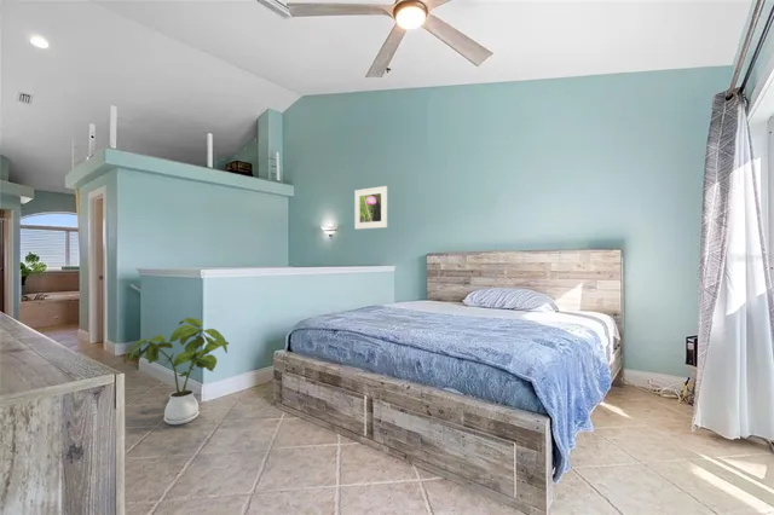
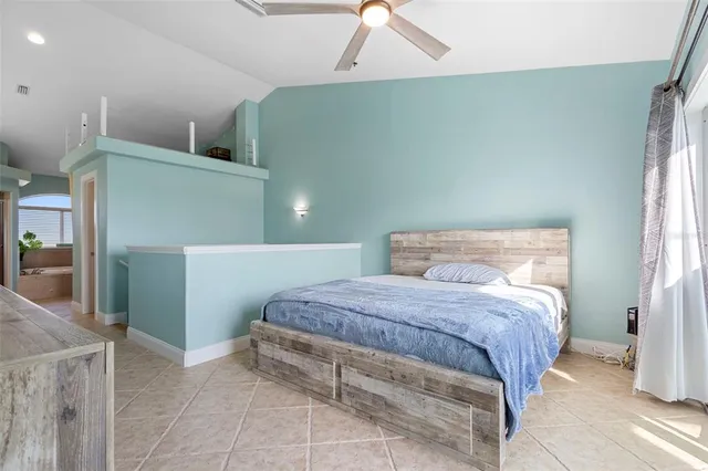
- house plant (192, 369)
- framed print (370, 208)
